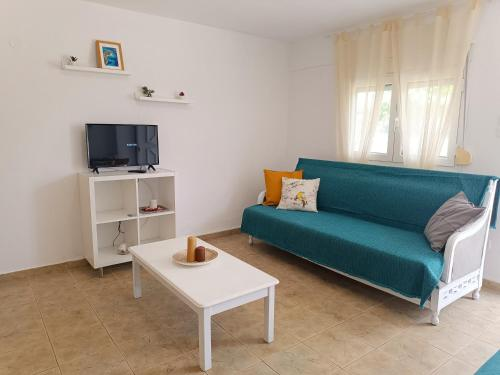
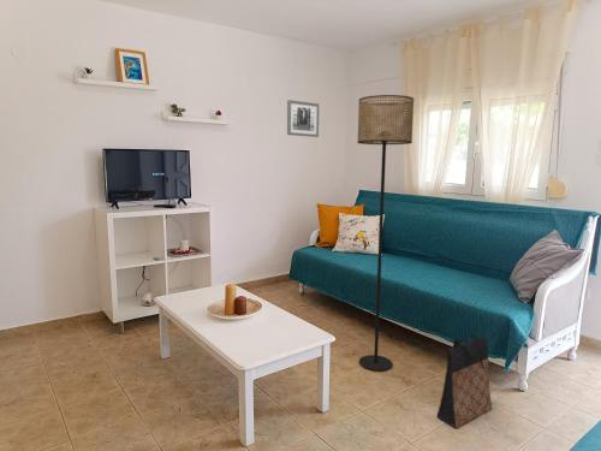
+ floor lamp (380, 237)
+ wall art (303, 119)
+ bag (465, 374)
